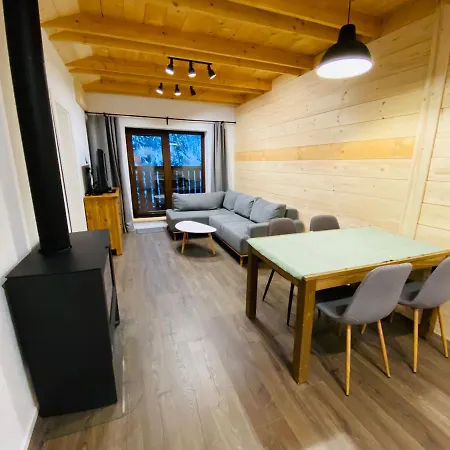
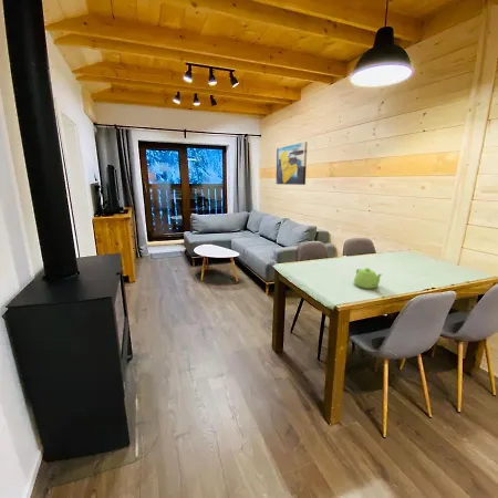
+ wall art (290, 165)
+ teapot (367, 277)
